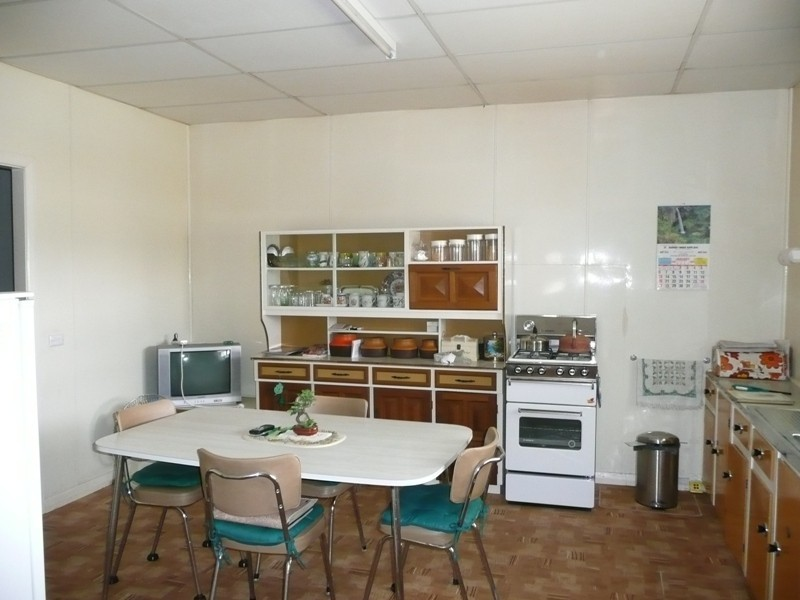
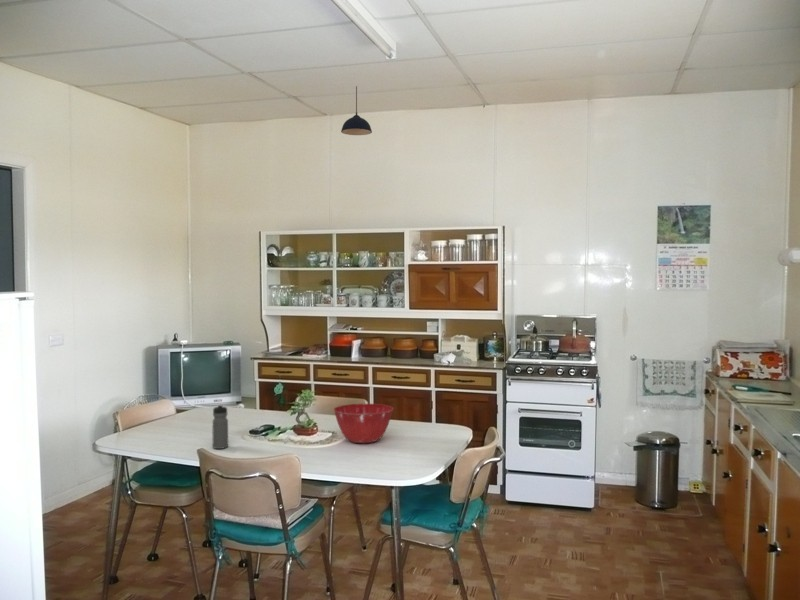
+ pendant light (356, 109)
+ mixing bowl (363, 424)
+ water bottle (220, 425)
